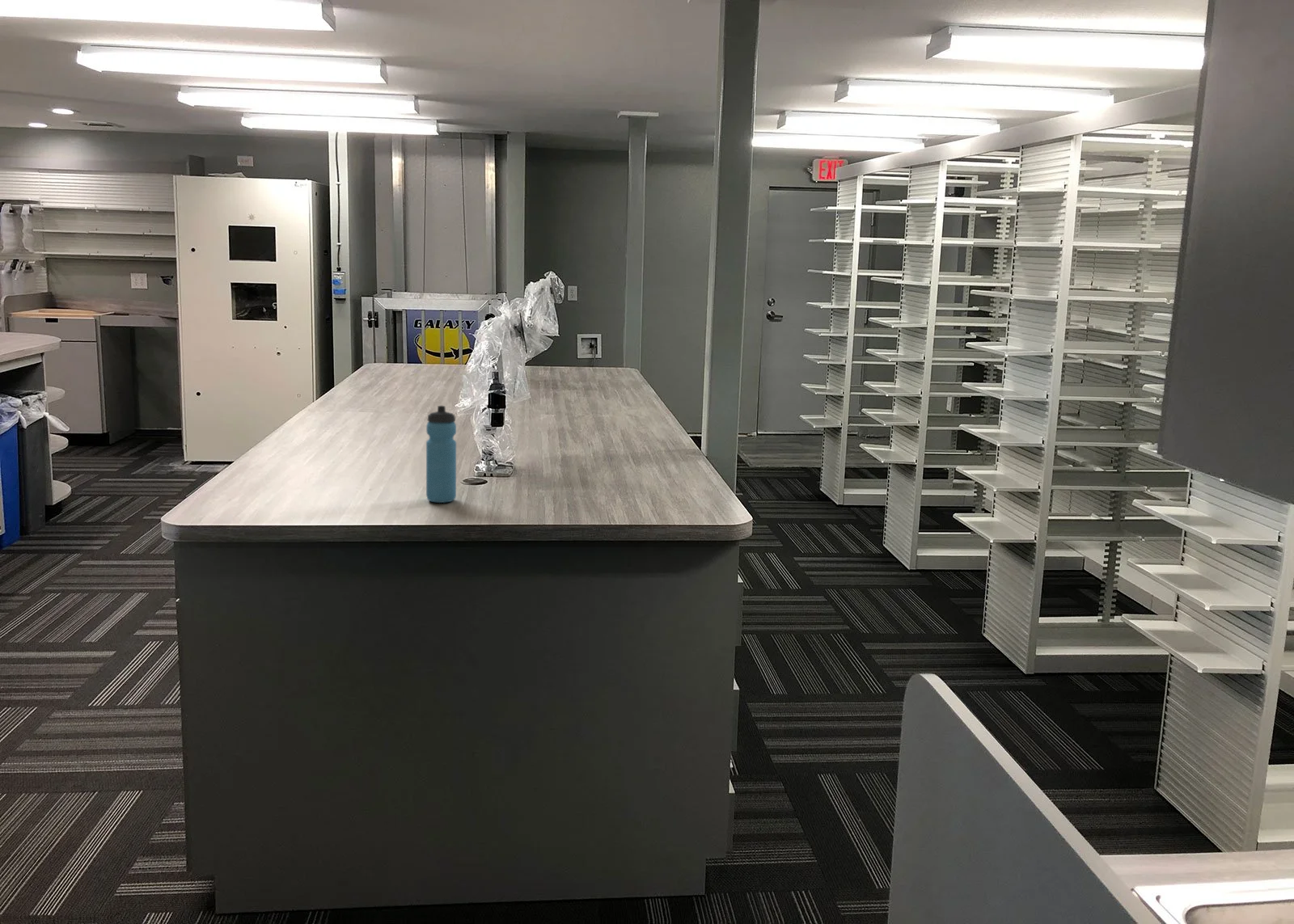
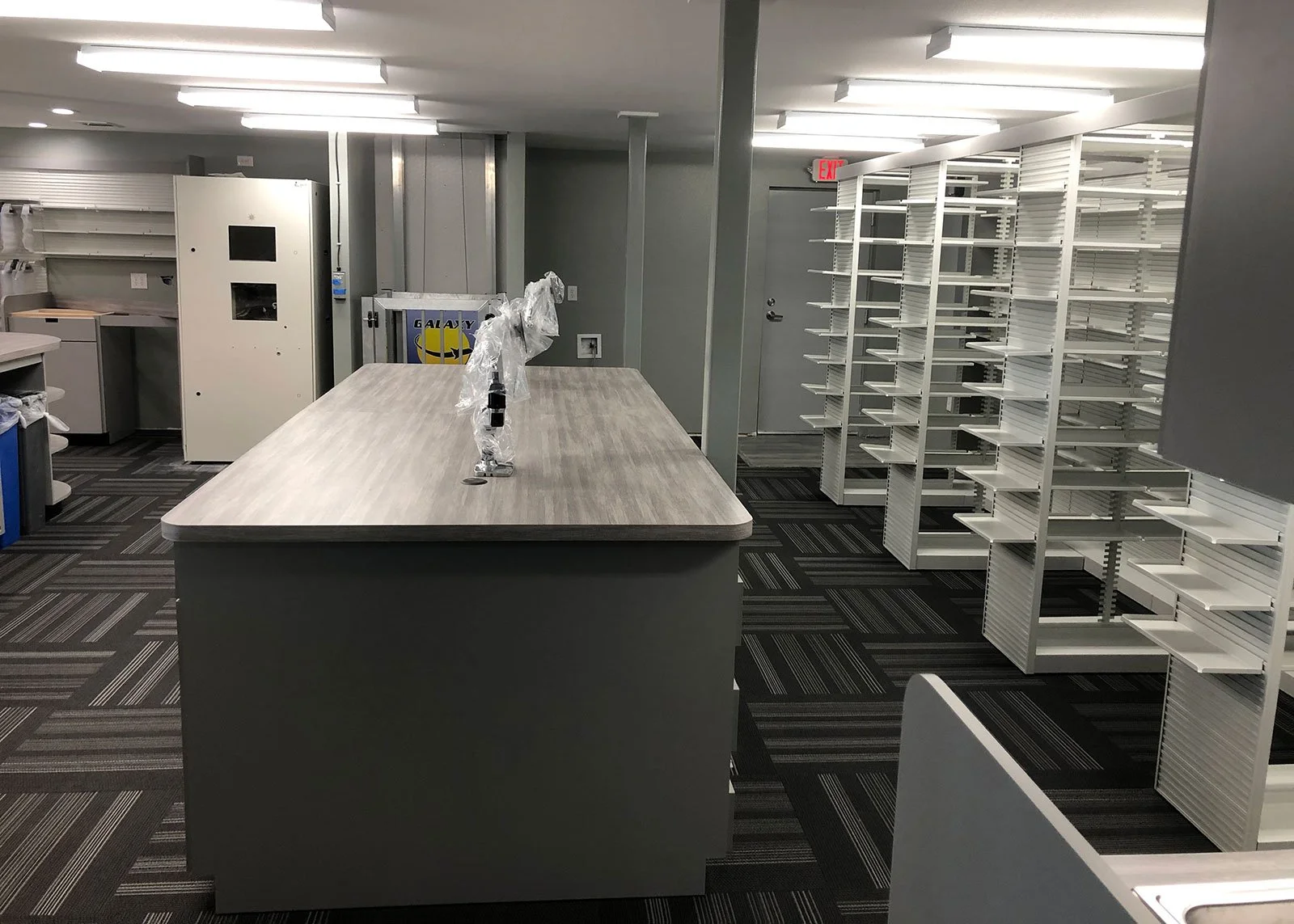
- water bottle (441, 453)
